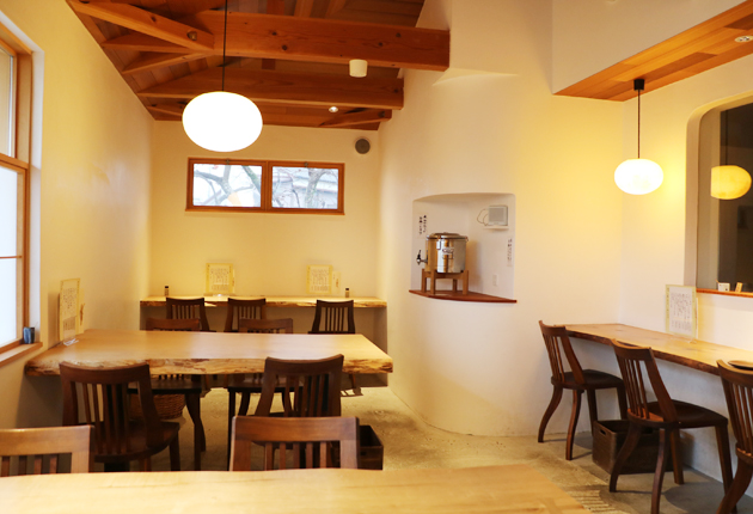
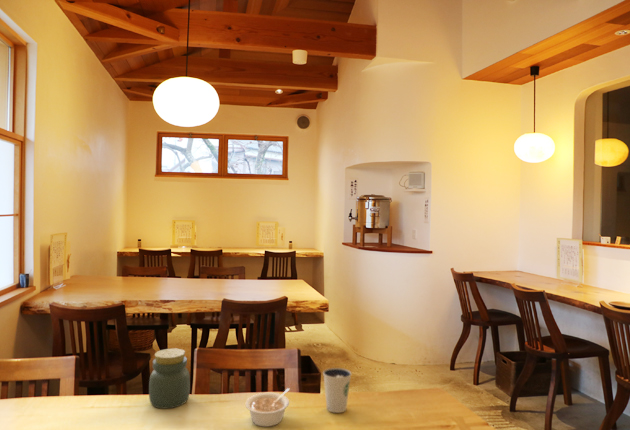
+ jar (169, 376)
+ dixie cup (336, 390)
+ legume (267, 408)
